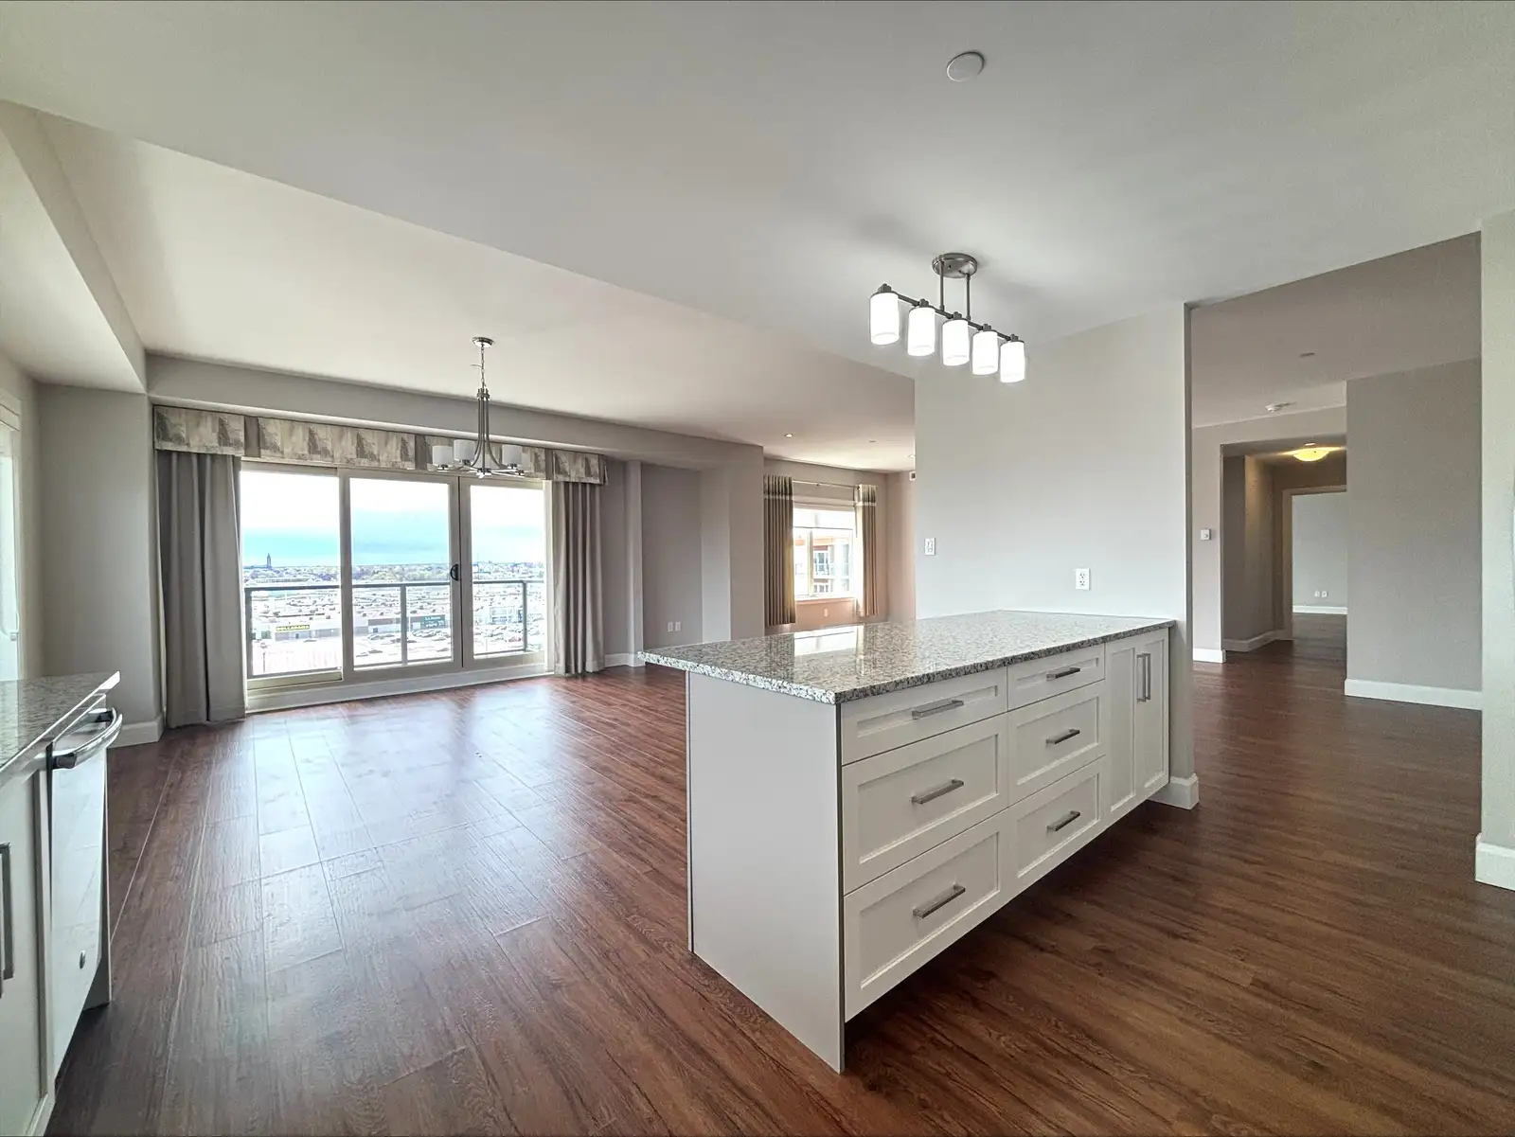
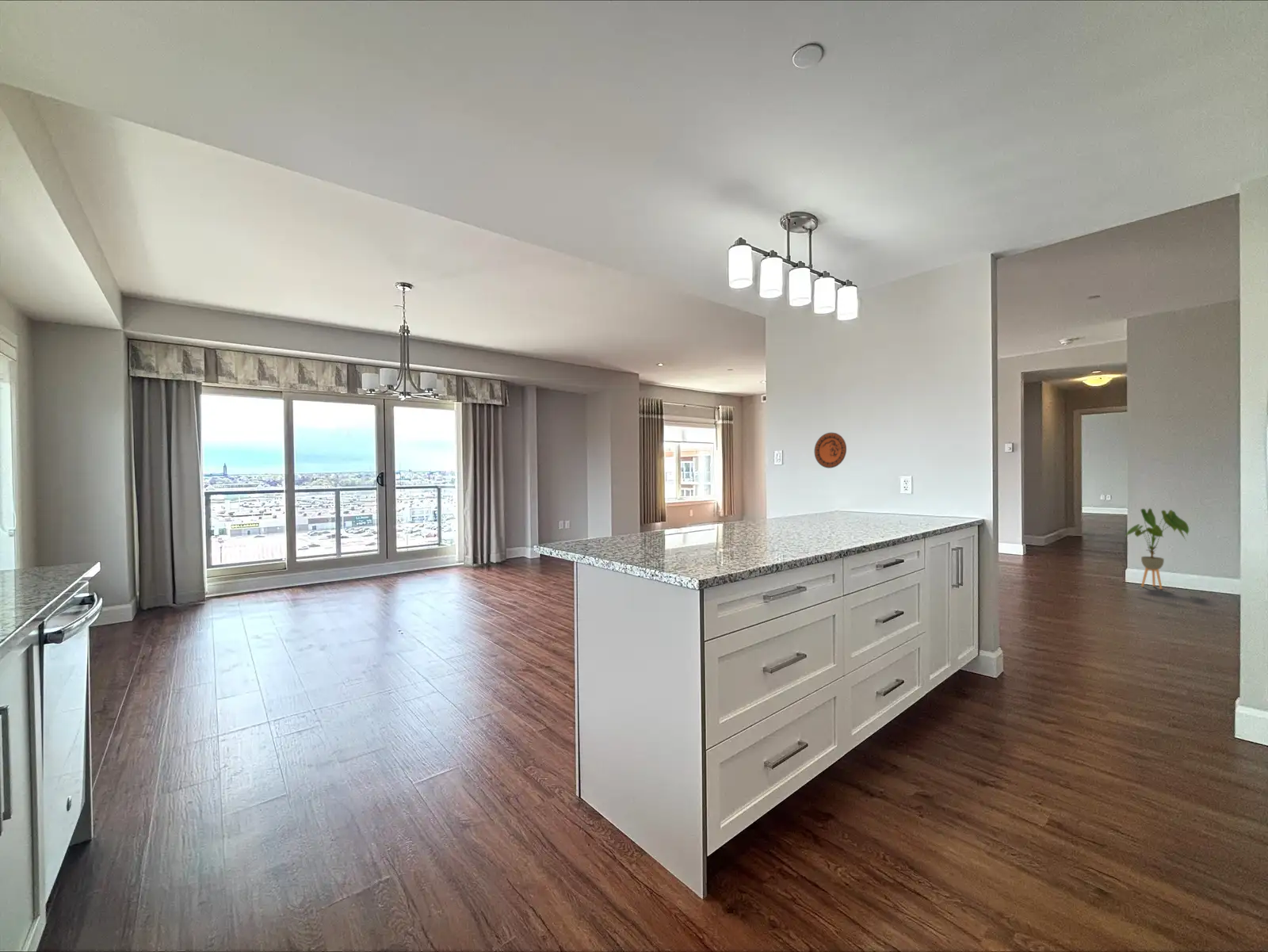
+ house plant (1155, 546)
+ decorative plate (830, 450)
